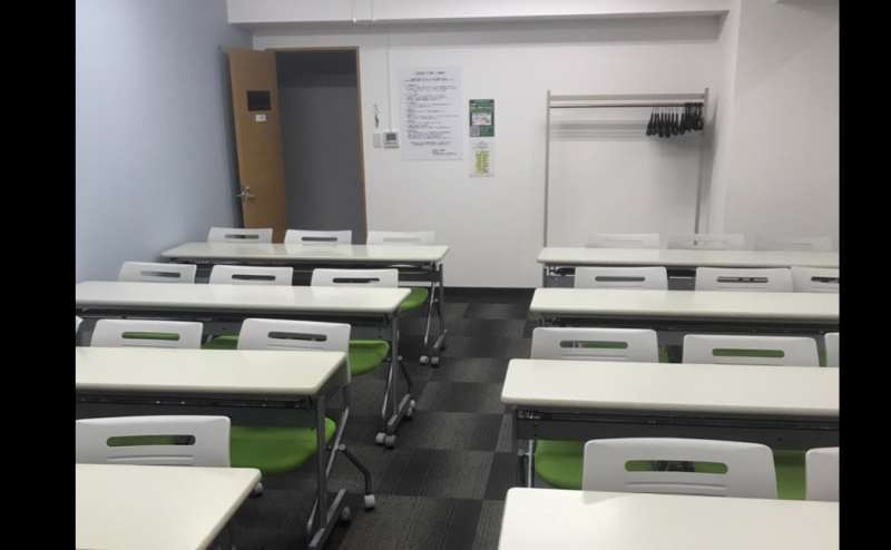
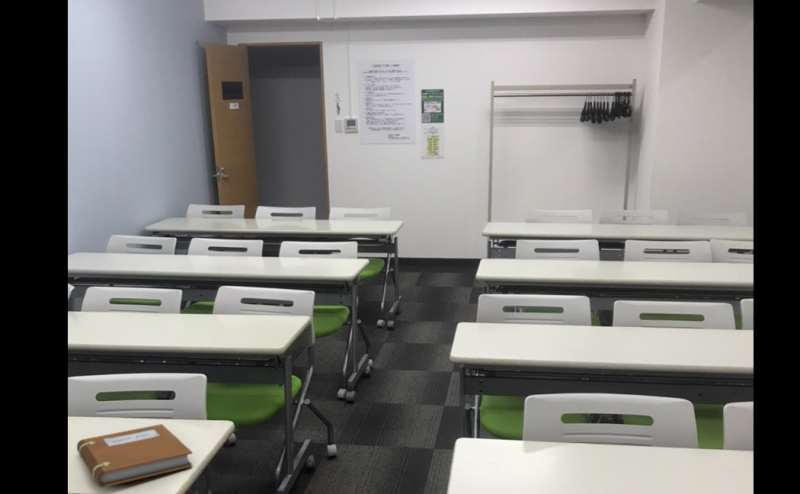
+ notebook (132, 452)
